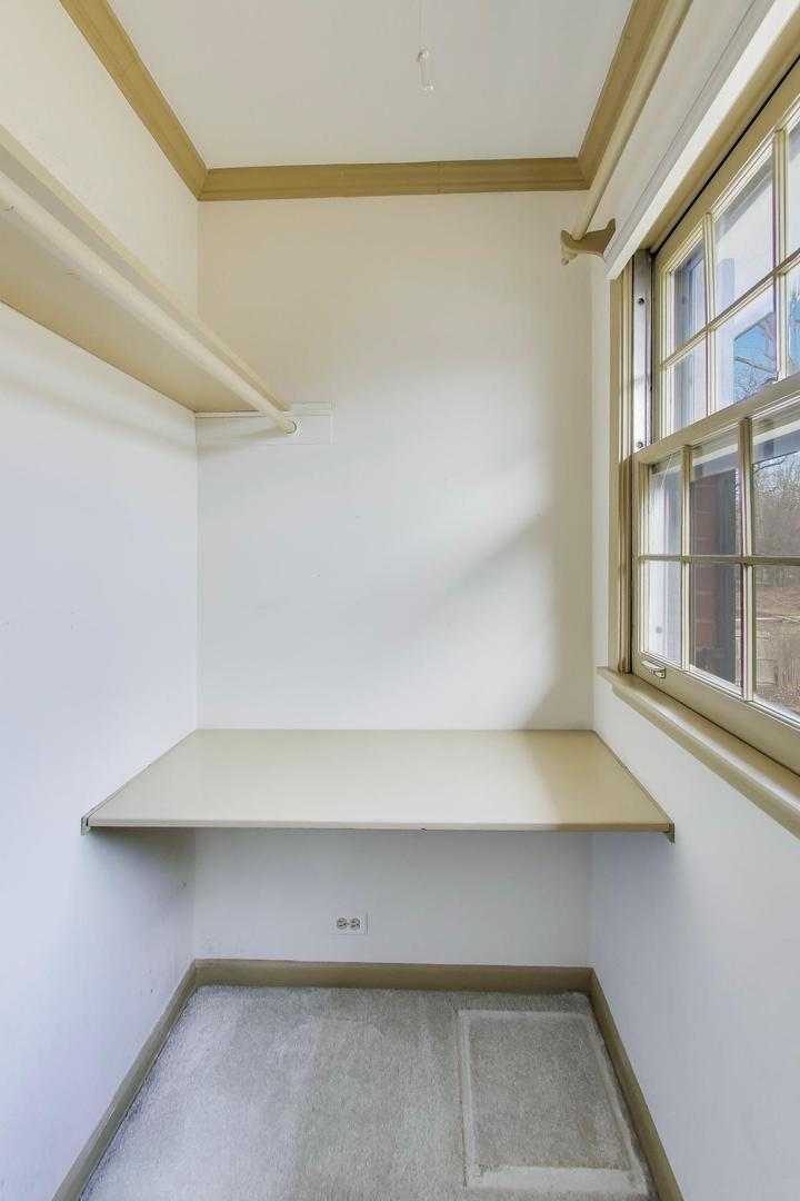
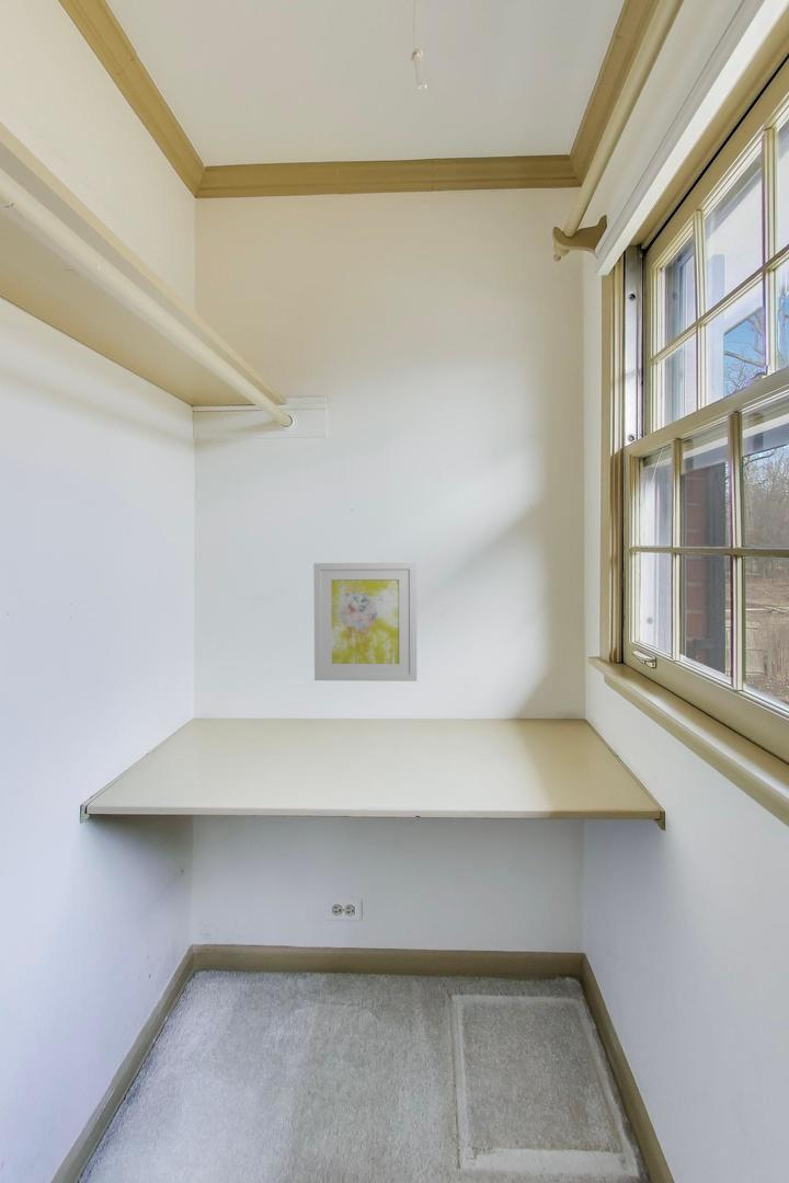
+ wall art (365, 621)
